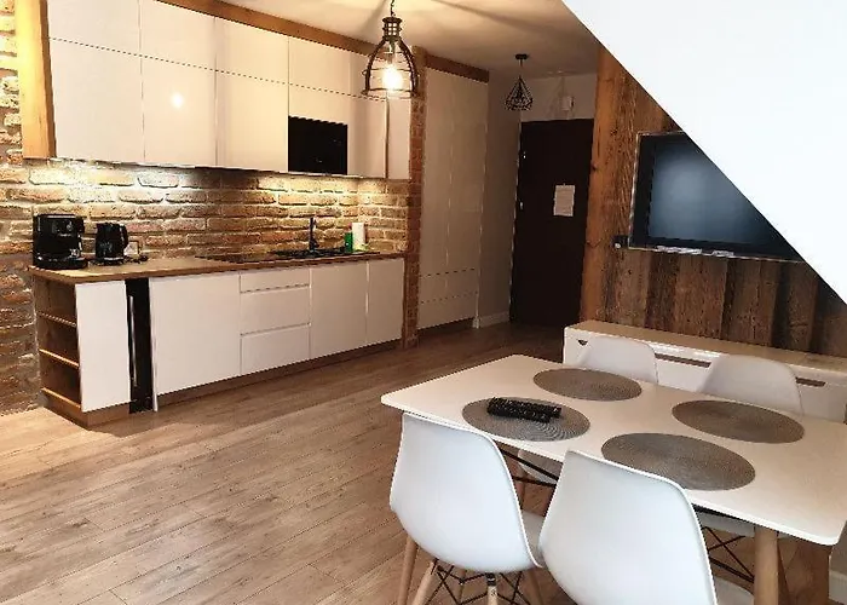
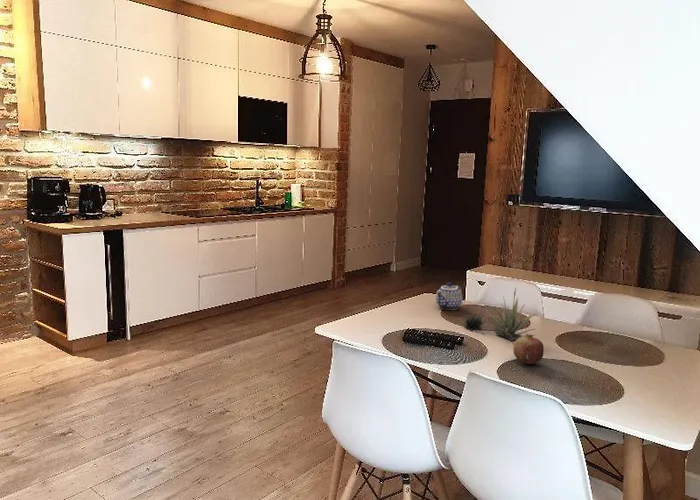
+ teapot (449, 295)
+ fruit (528, 348)
+ succulent plant (497, 309)
